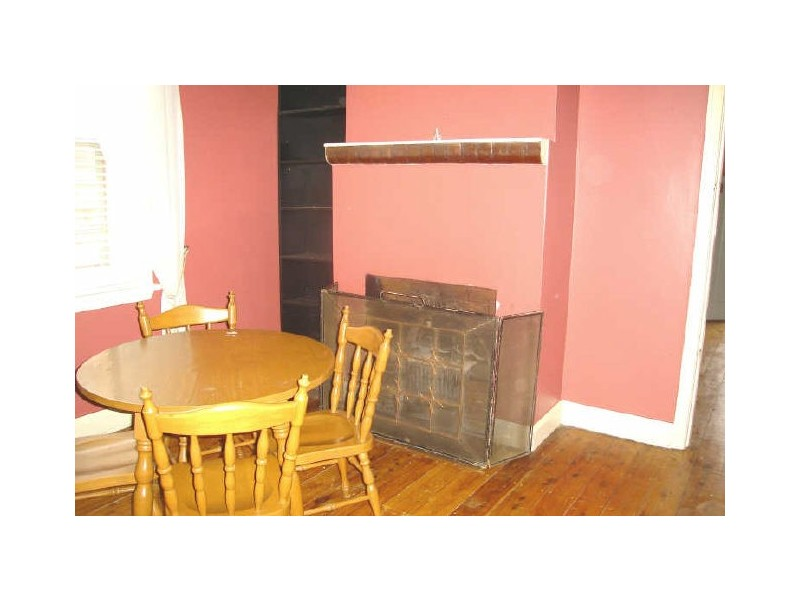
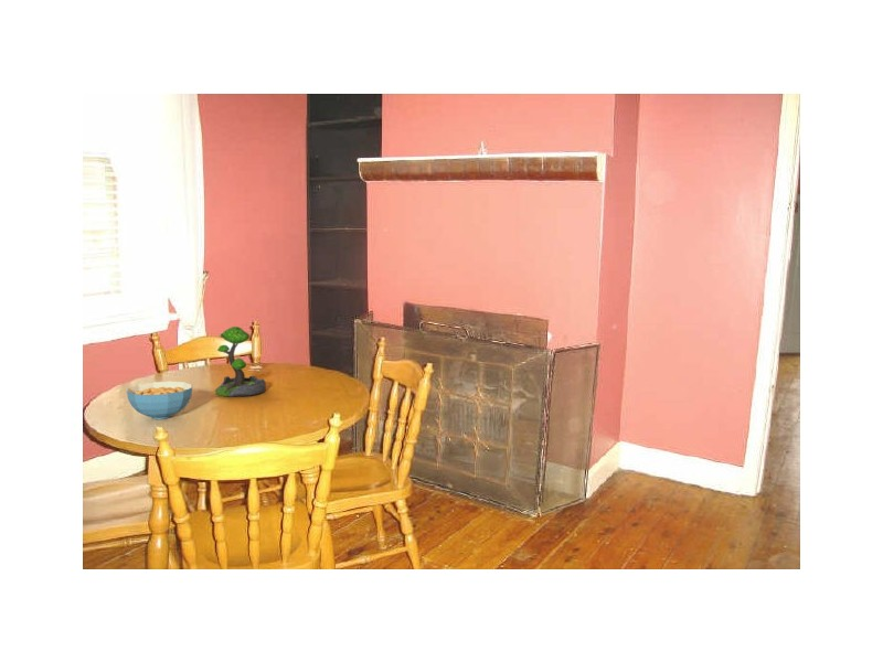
+ cereal bowl (160, 402)
+ plant (240, 359)
